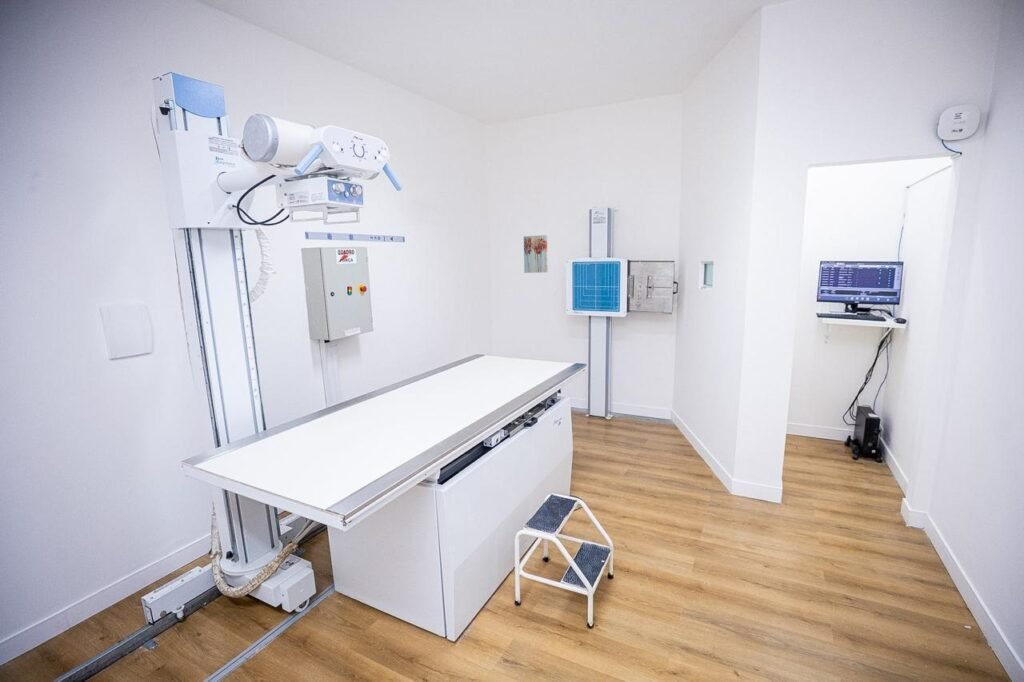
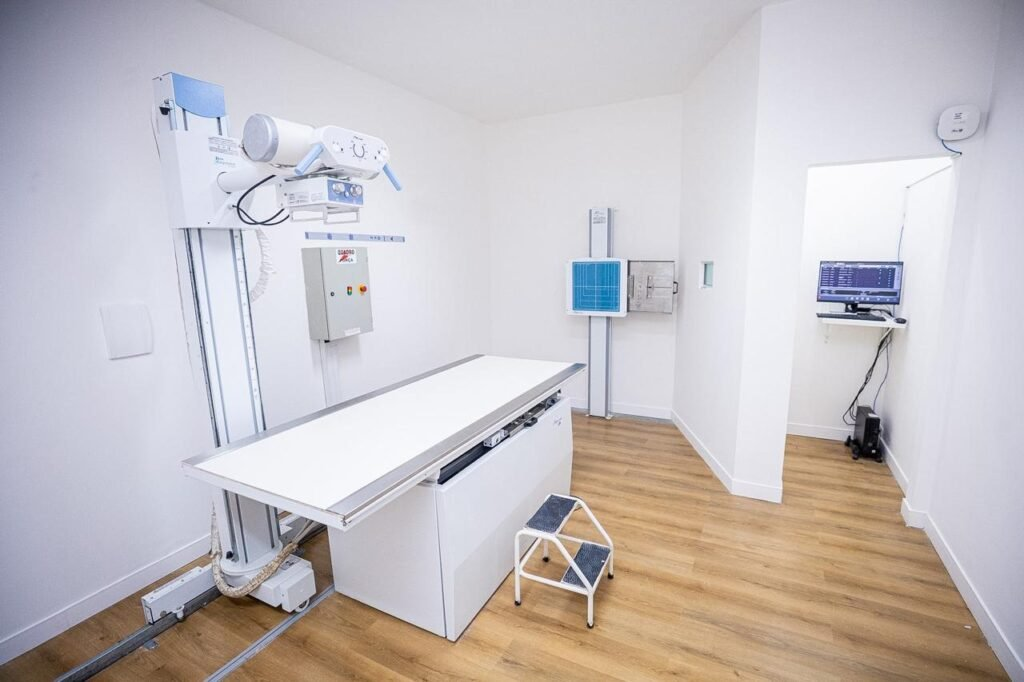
- wall art (535, 254)
